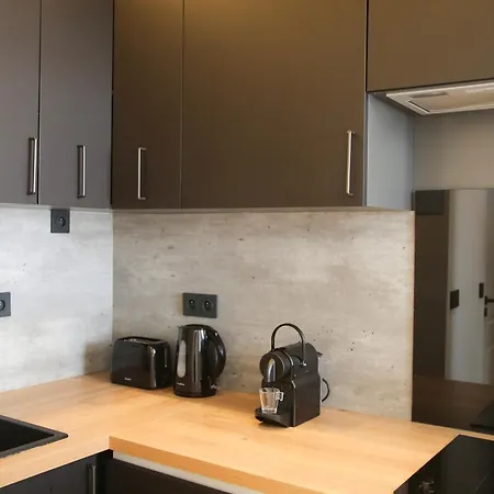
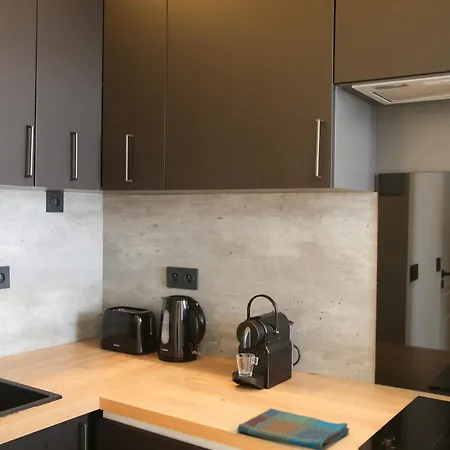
+ dish towel (293, 427)
